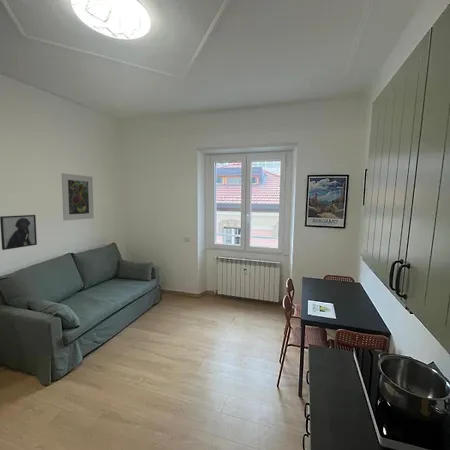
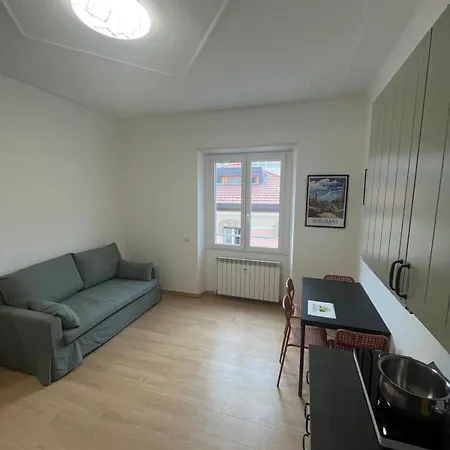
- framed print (19, 231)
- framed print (78, 197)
